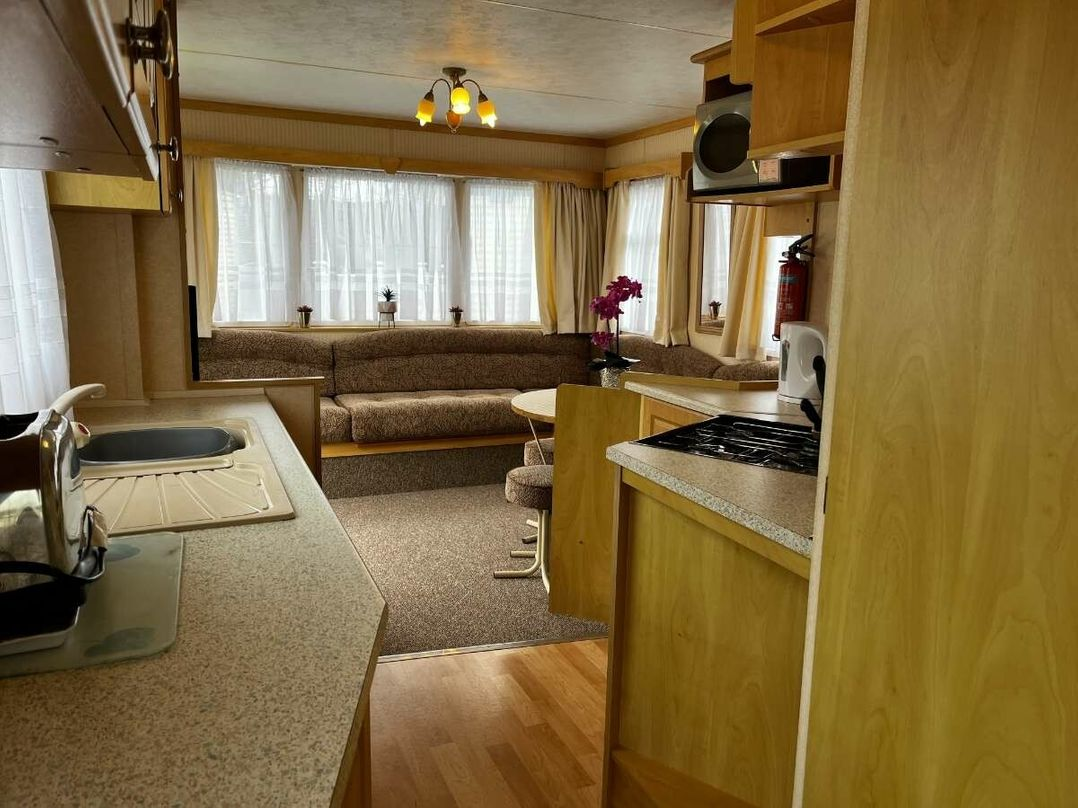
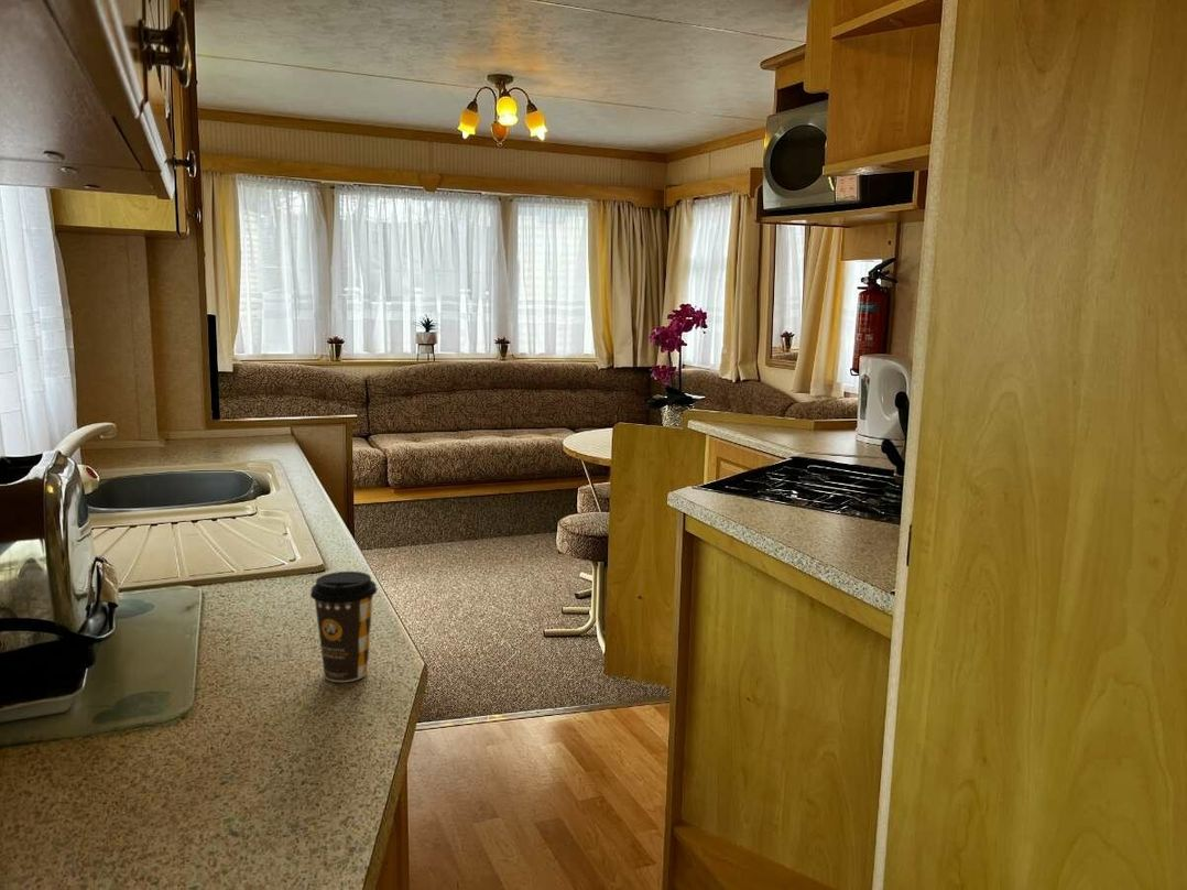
+ coffee cup (345, 626)
